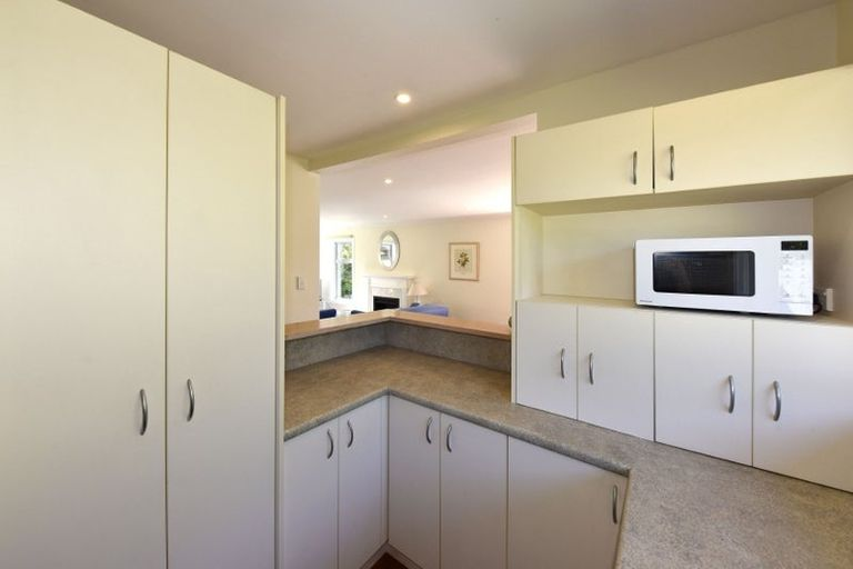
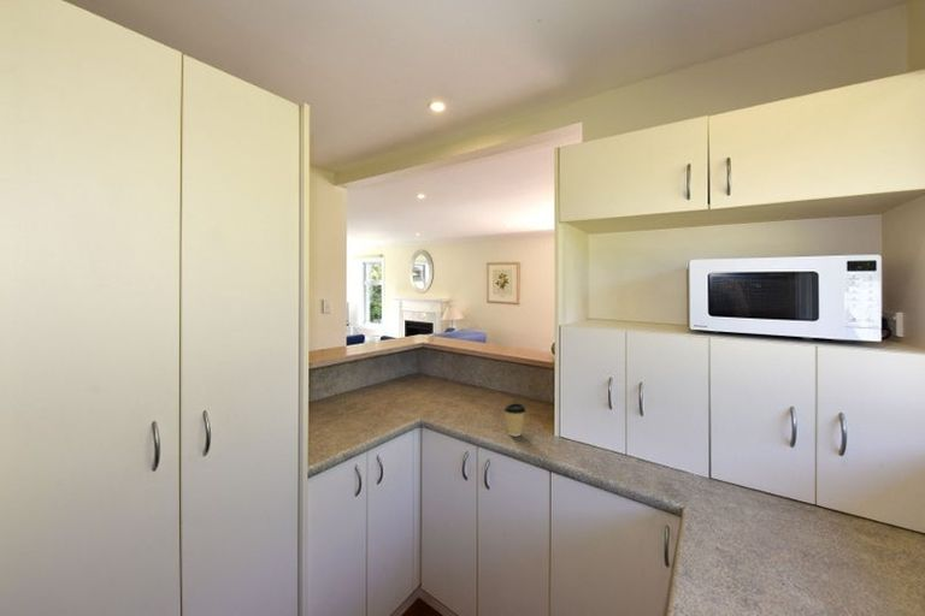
+ coffee cup (514, 419)
